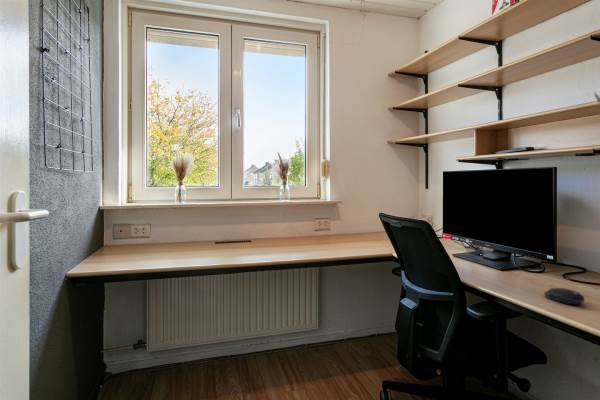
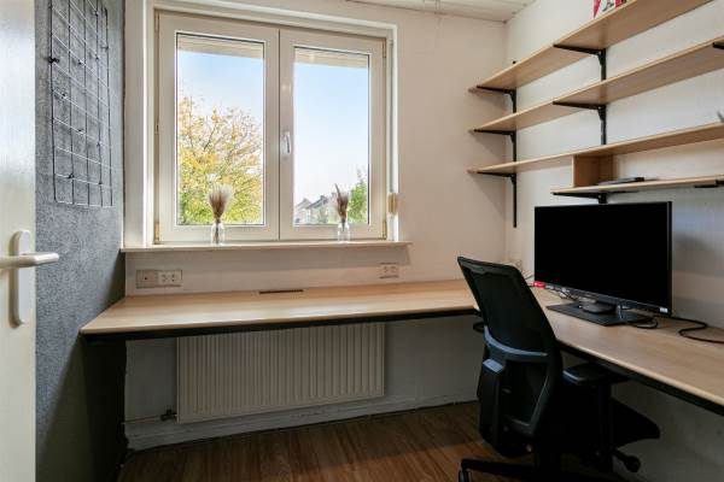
- computer mouse (563, 294)
